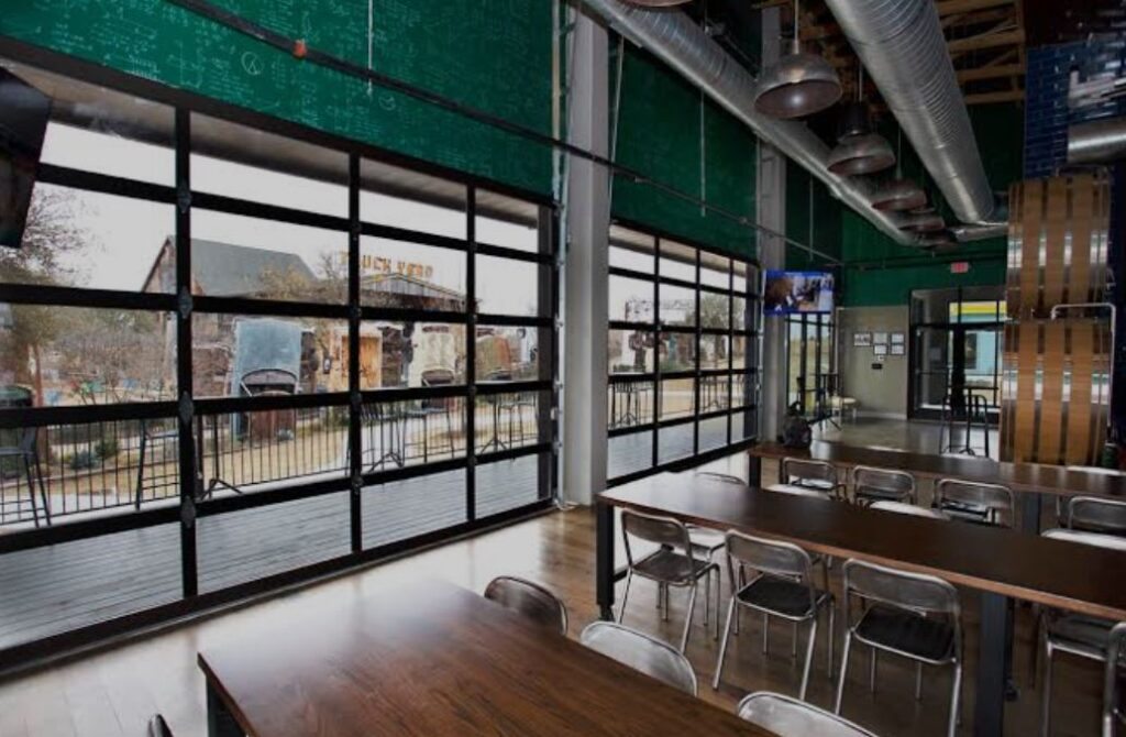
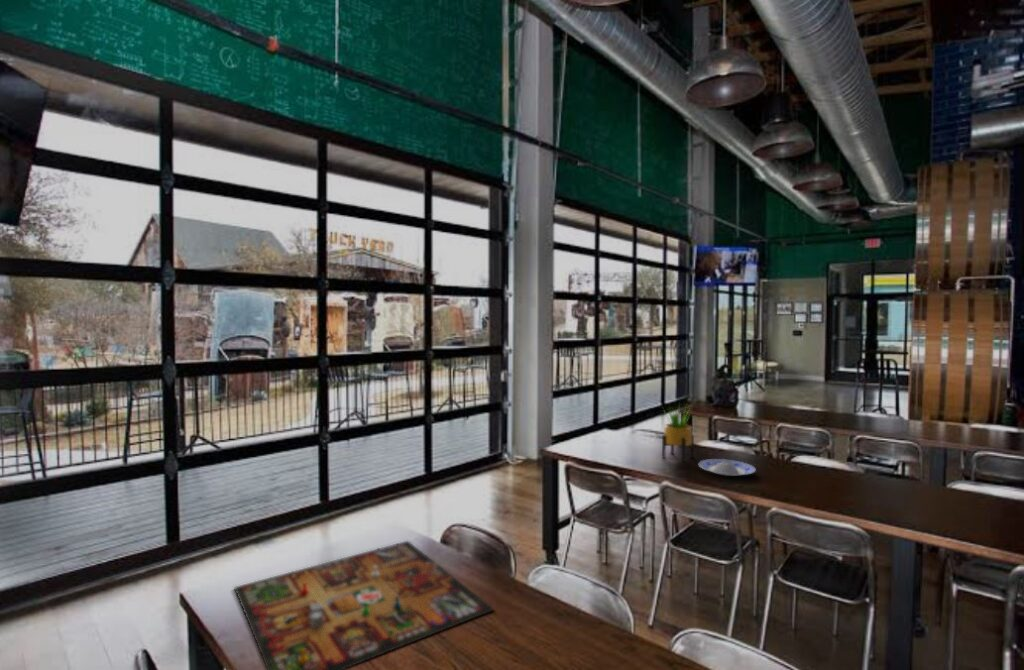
+ plate (726, 466)
+ gameboard (359, 591)
+ potted plant (677, 430)
